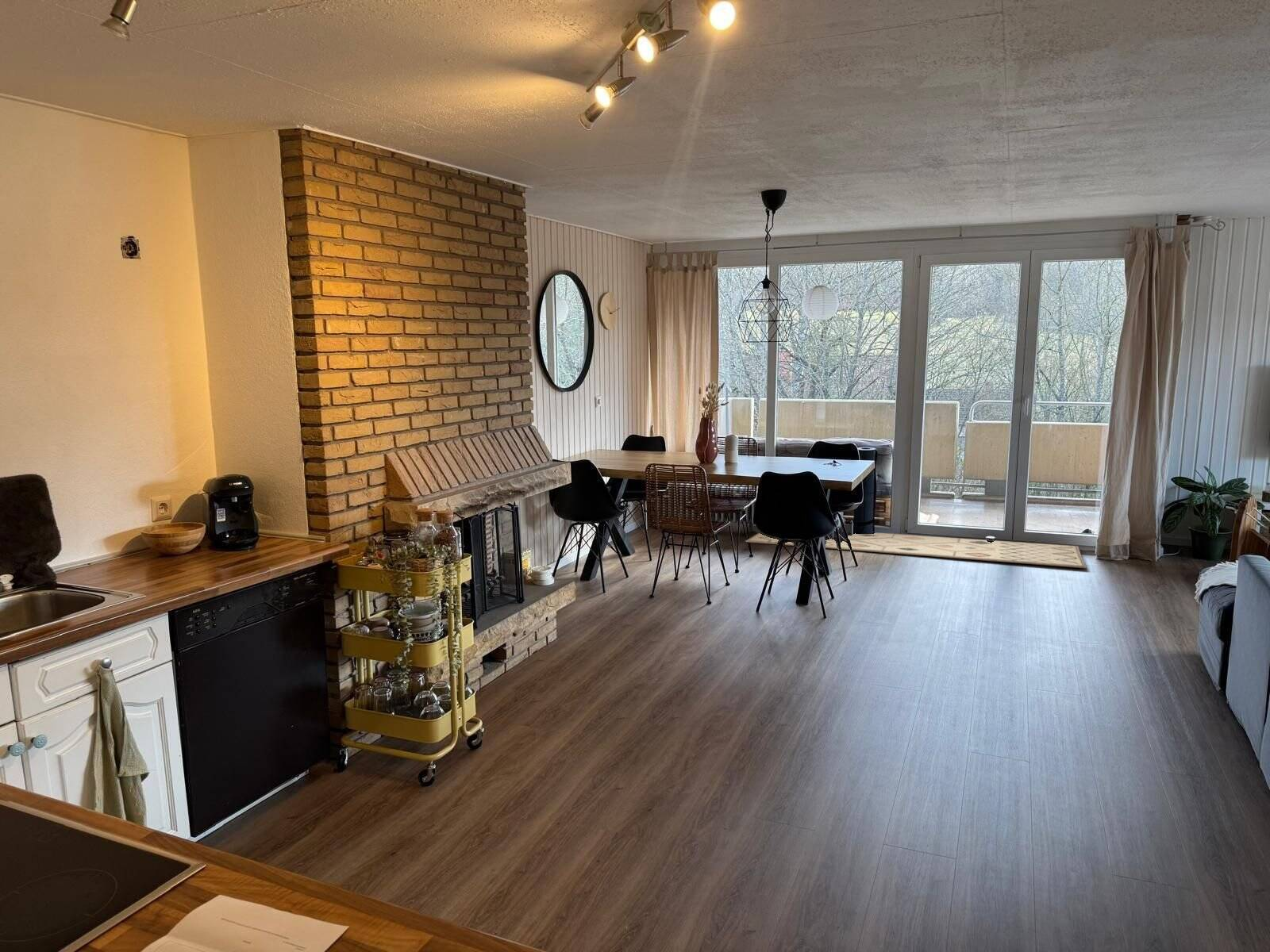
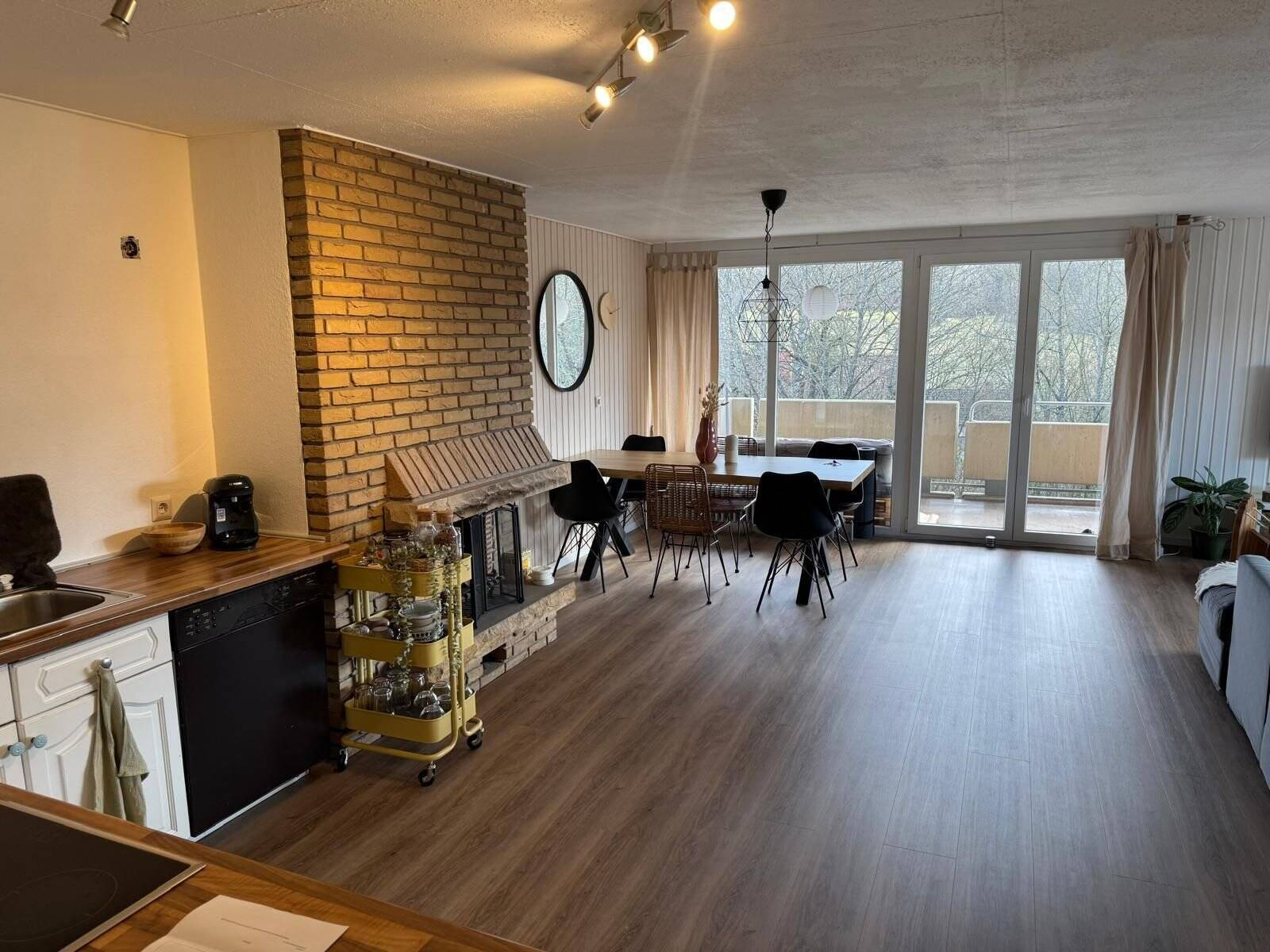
- rug (907, 543)
